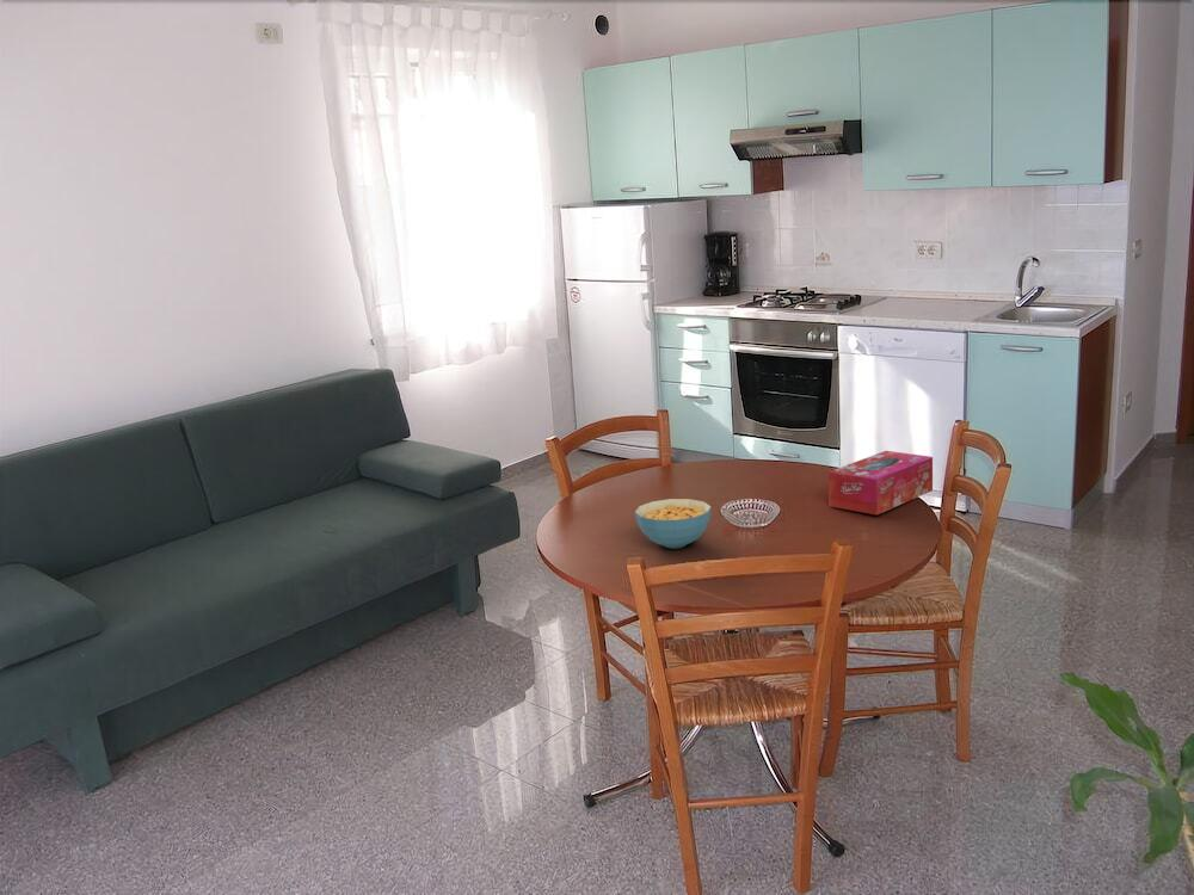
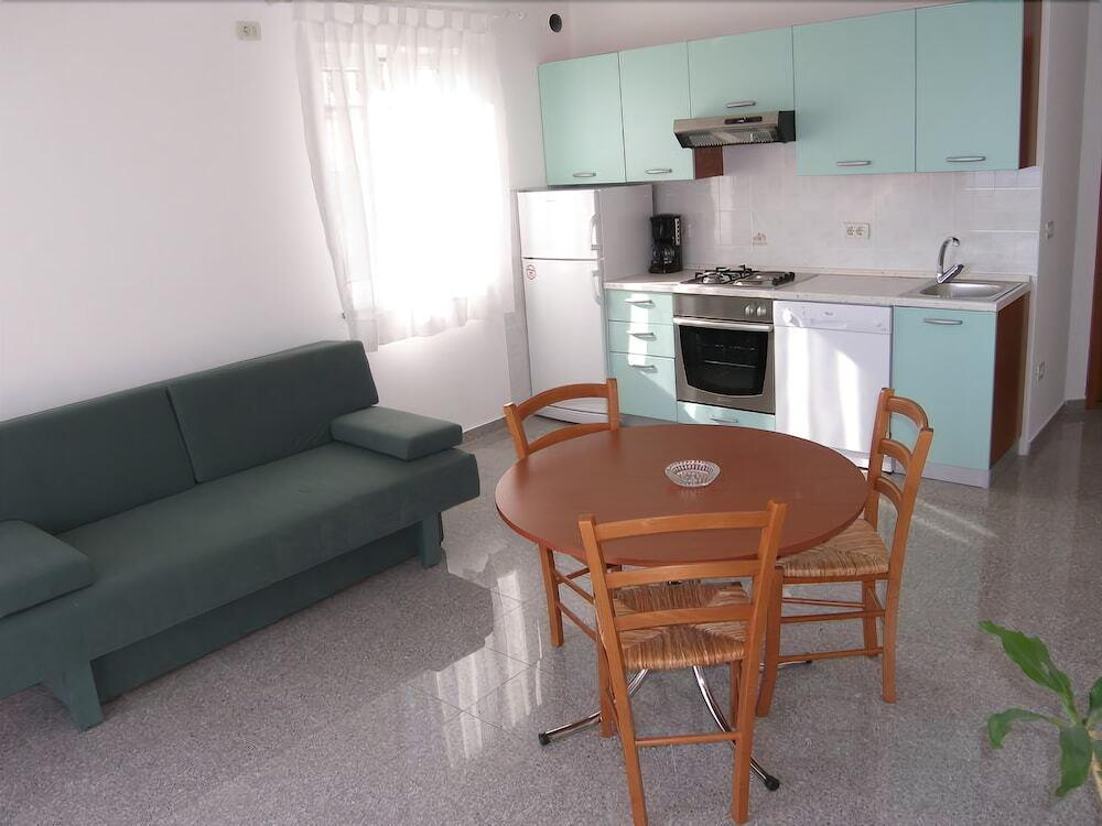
- cereal bowl (673, 526)
- tissue box (881, 481)
